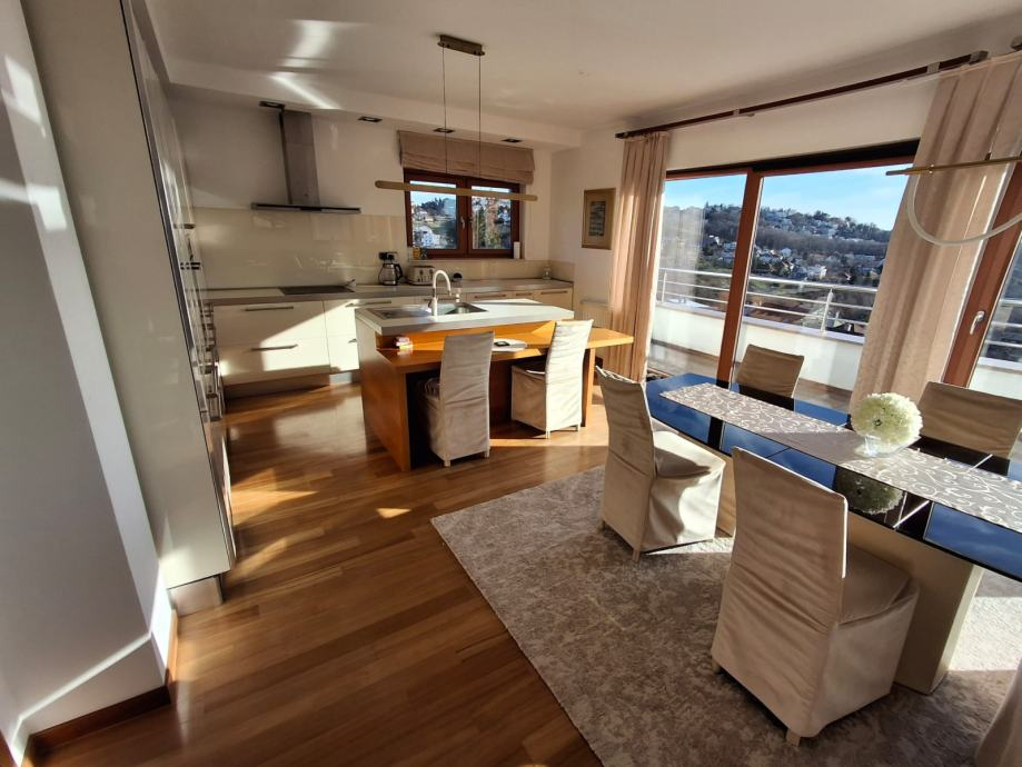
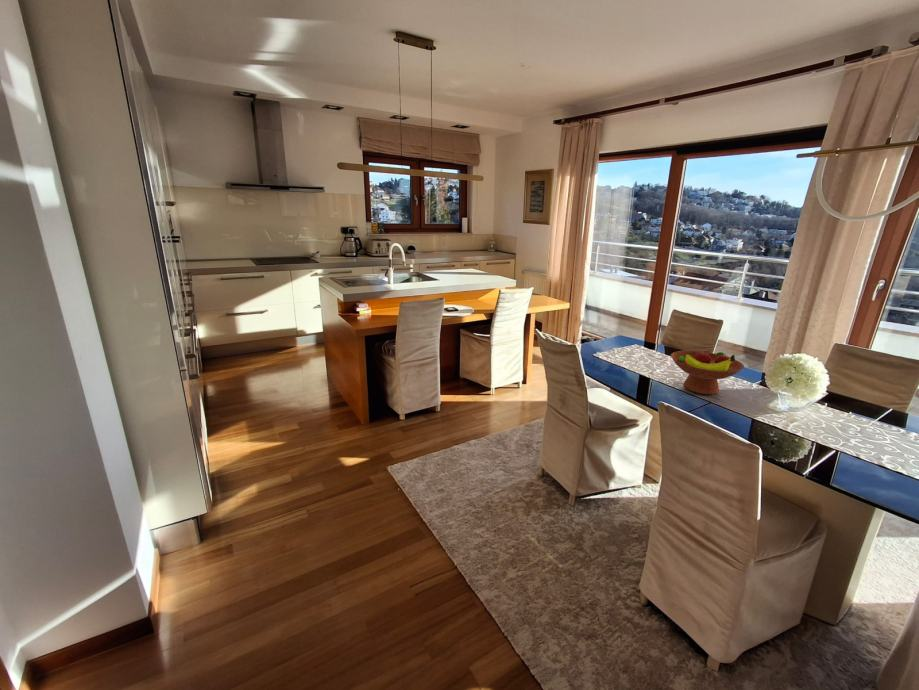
+ fruit bowl (704, 369)
